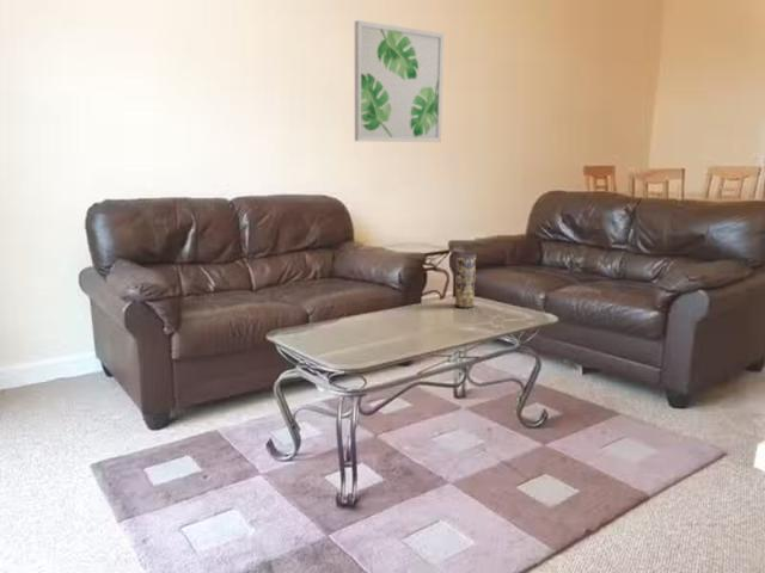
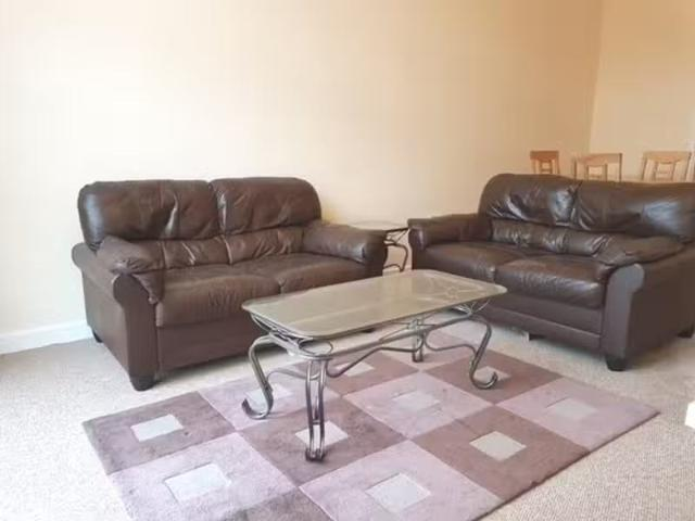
- wall art (400, 85)
- vase (465, 279)
